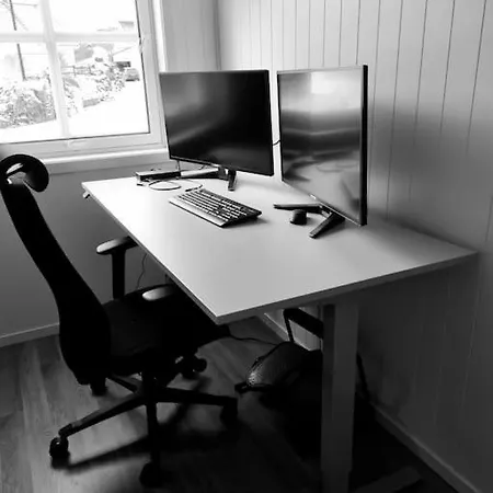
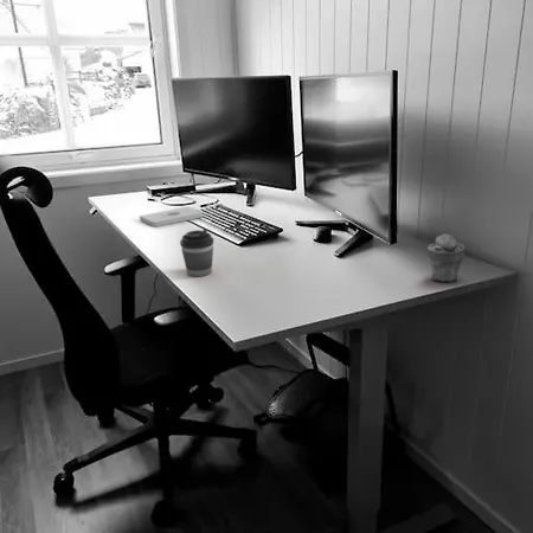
+ coffee cup (197, 251)
+ potted succulent (445, 256)
+ notepad (172, 216)
